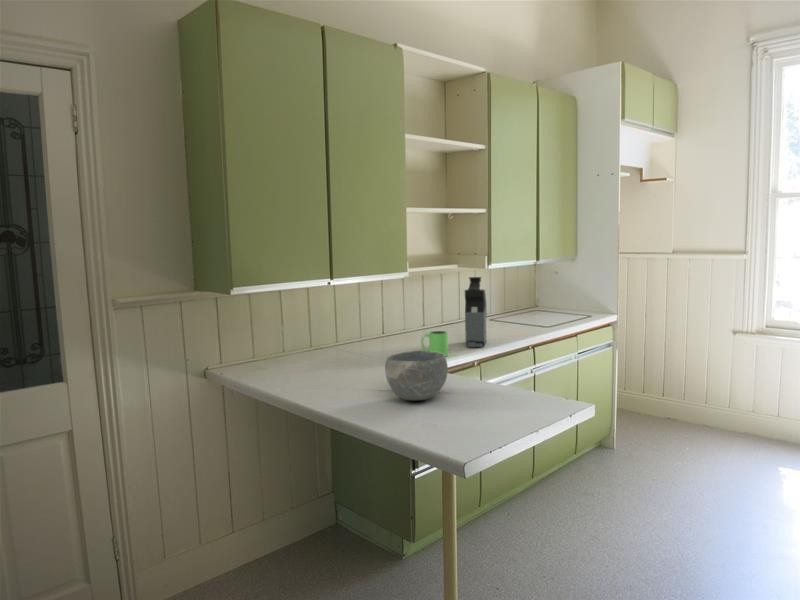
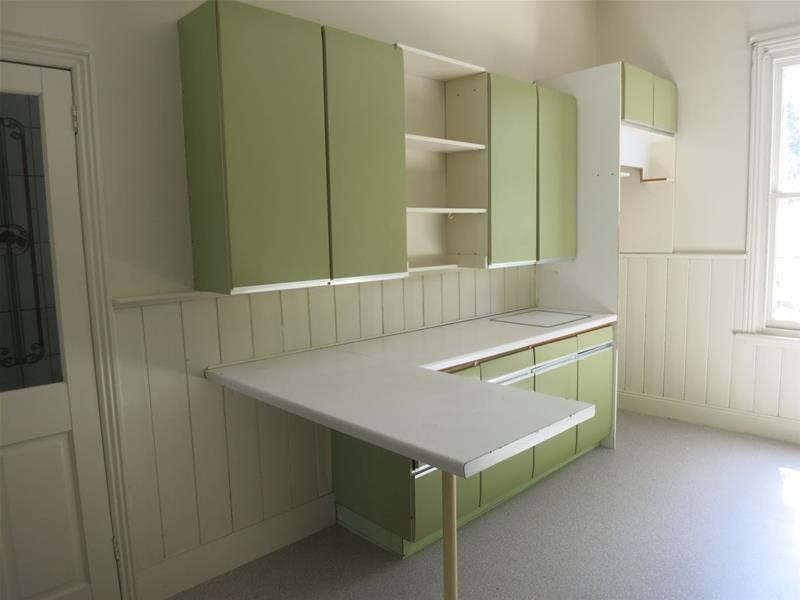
- bowl (416, 377)
- mug (434, 343)
- coffee maker (475, 311)
